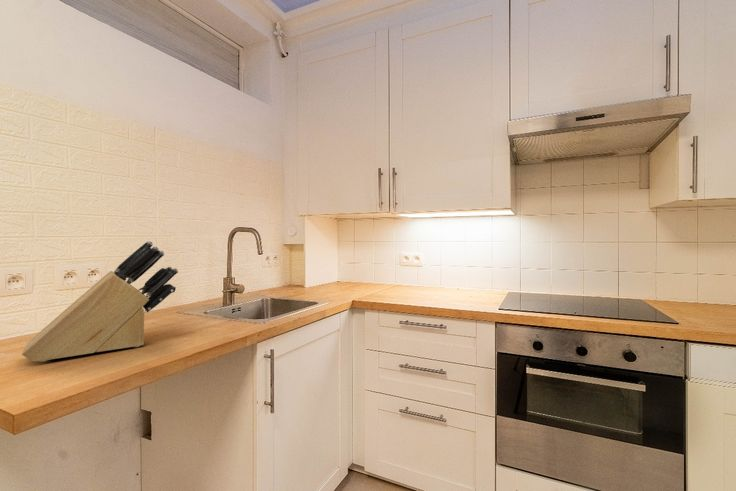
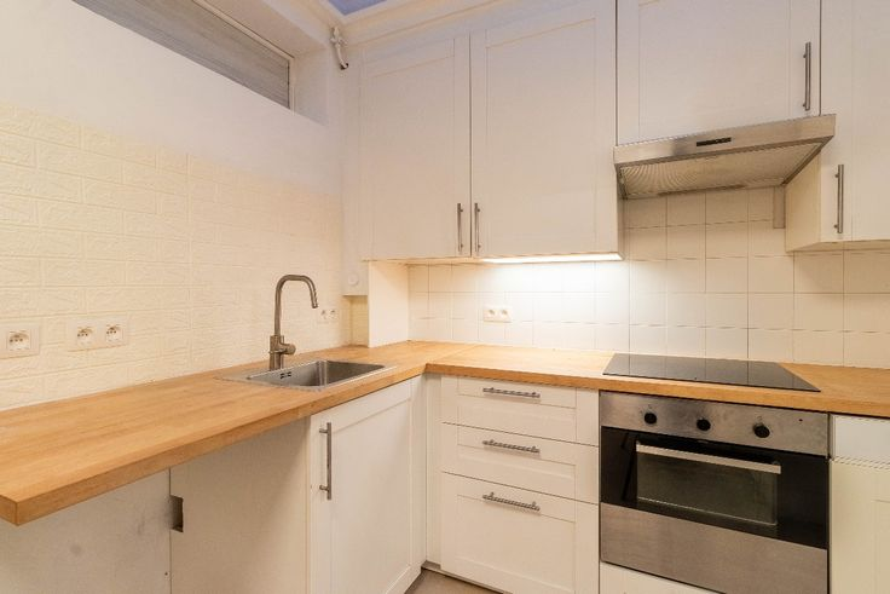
- knife block (107, 294)
